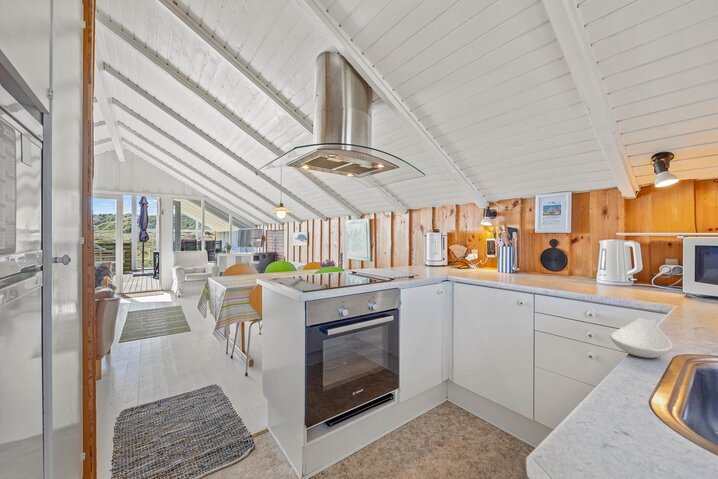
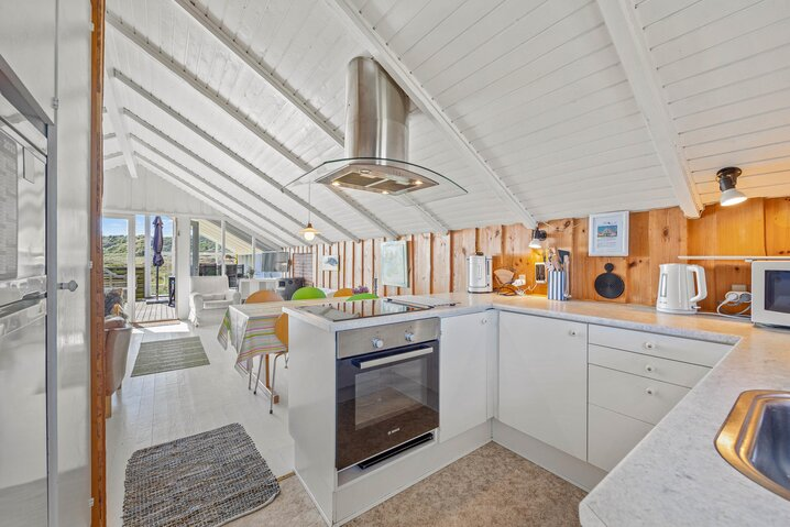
- spoon rest (642, 335)
